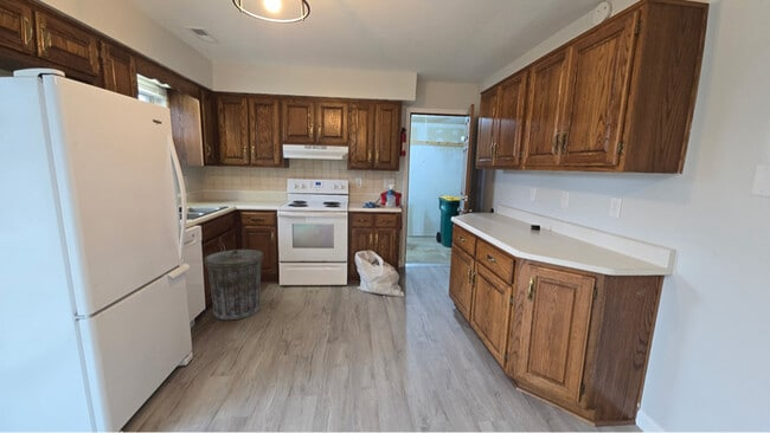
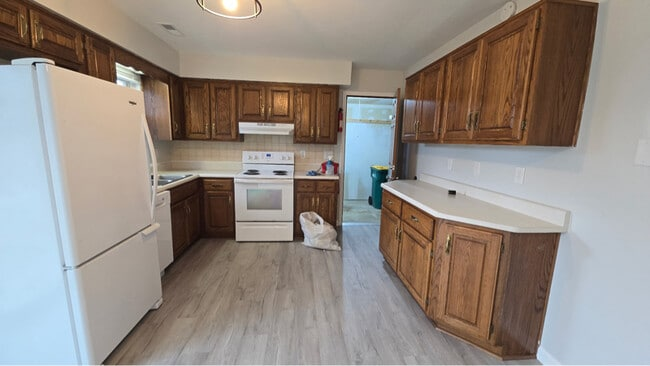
- trash can (236, 280)
